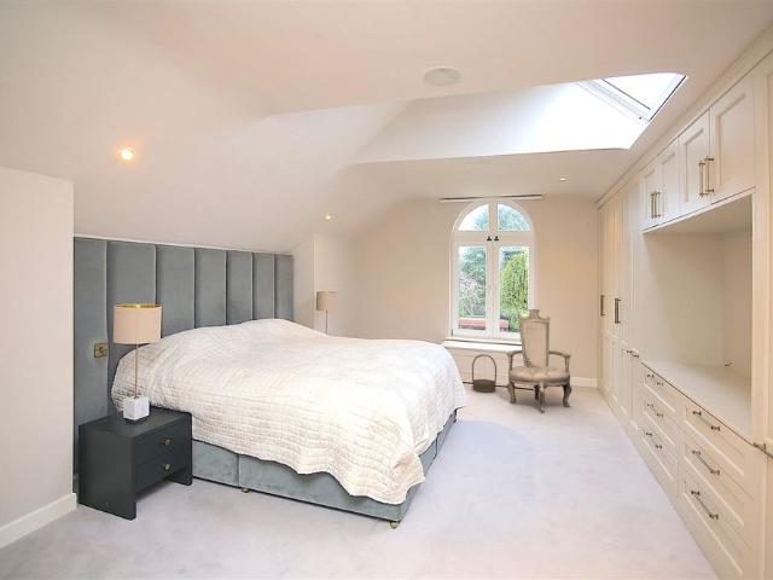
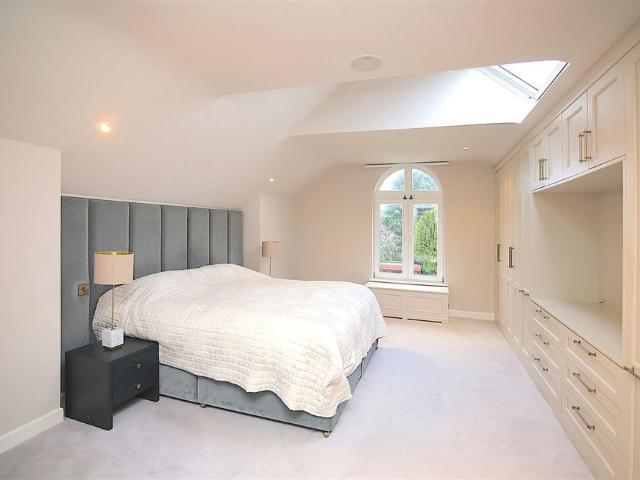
- basket (483, 379)
- armchair (539, 356)
